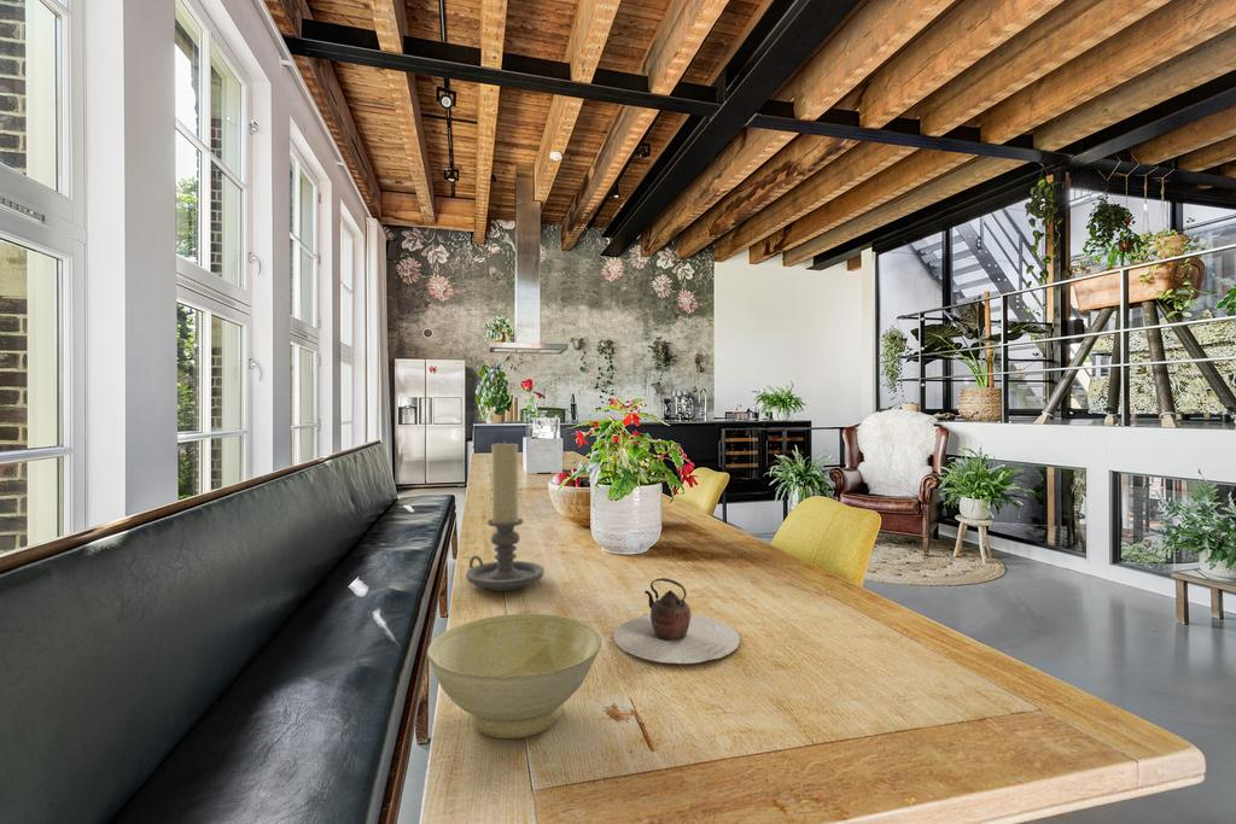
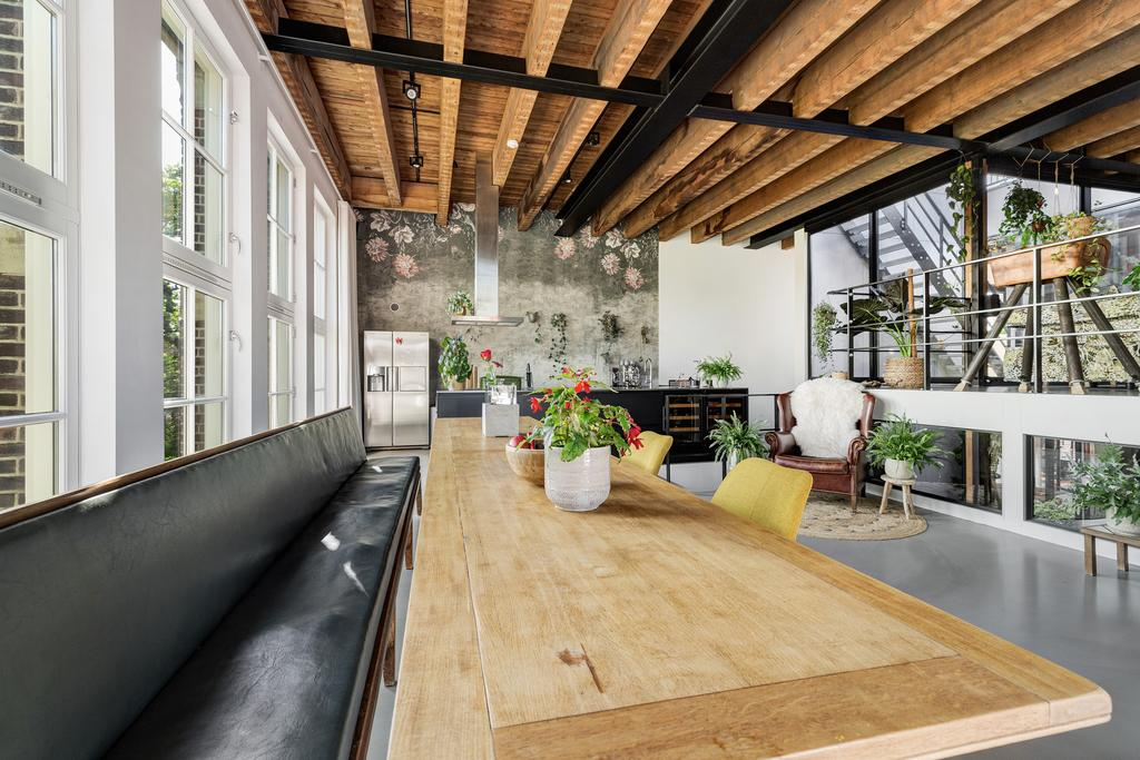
- candle holder (500, 510)
- teapot (676, 607)
- bowl (515, 677)
